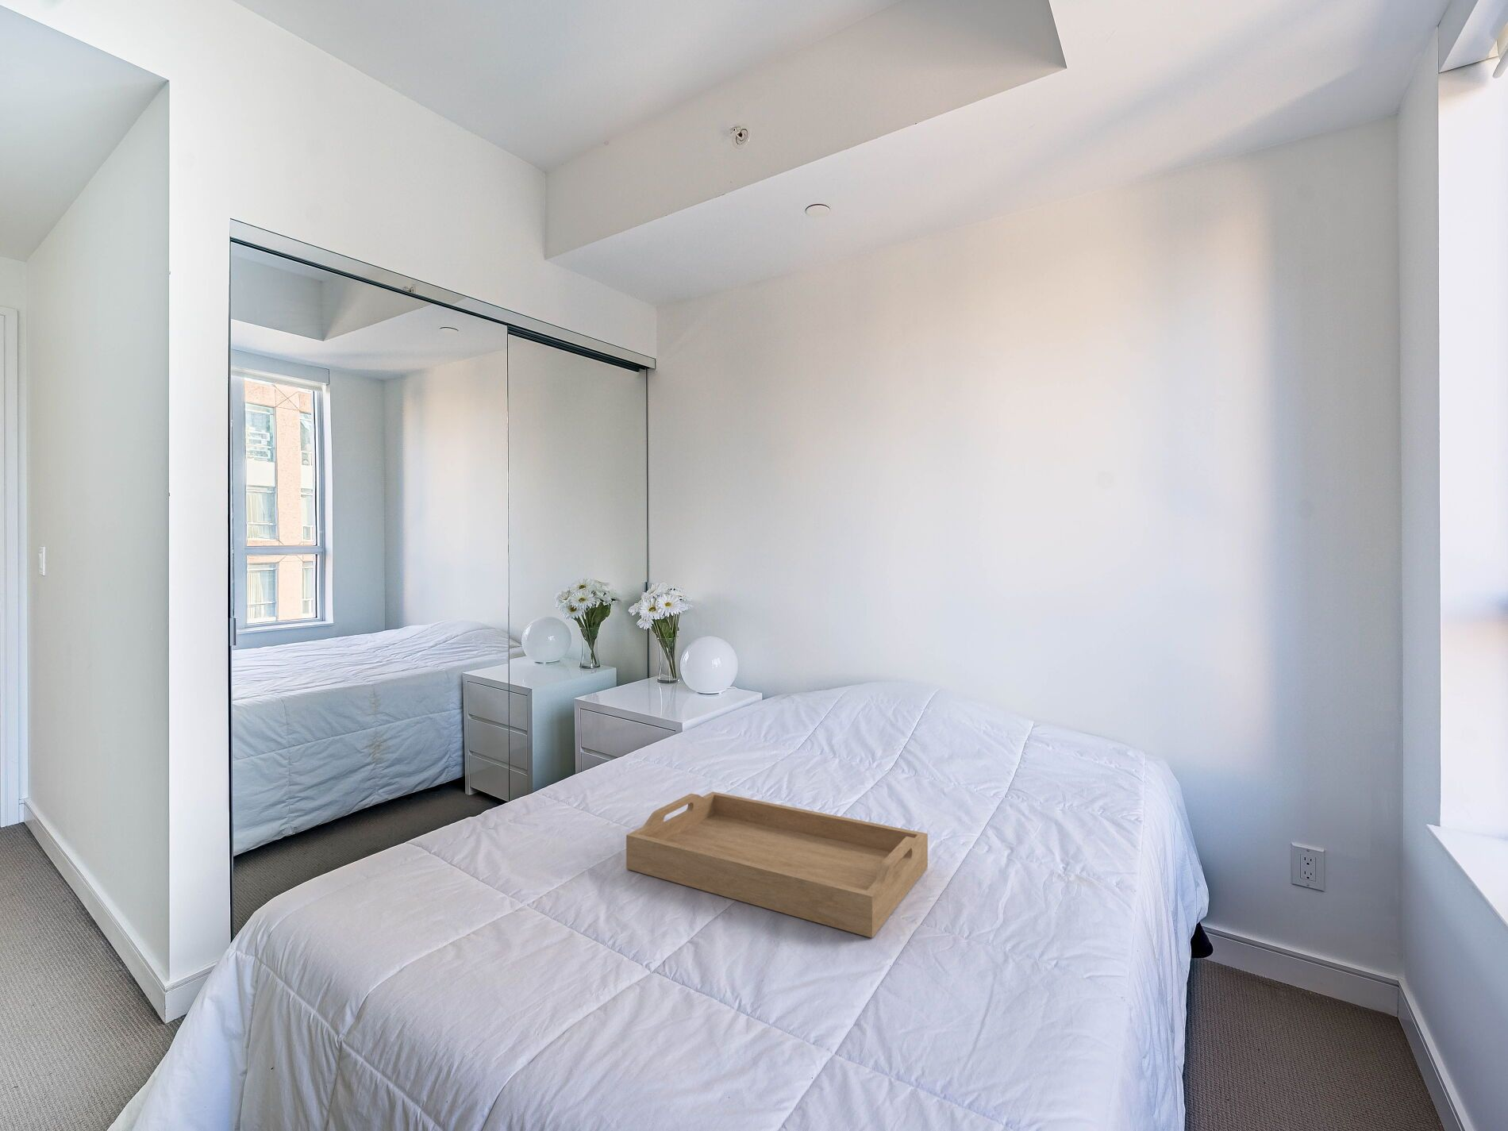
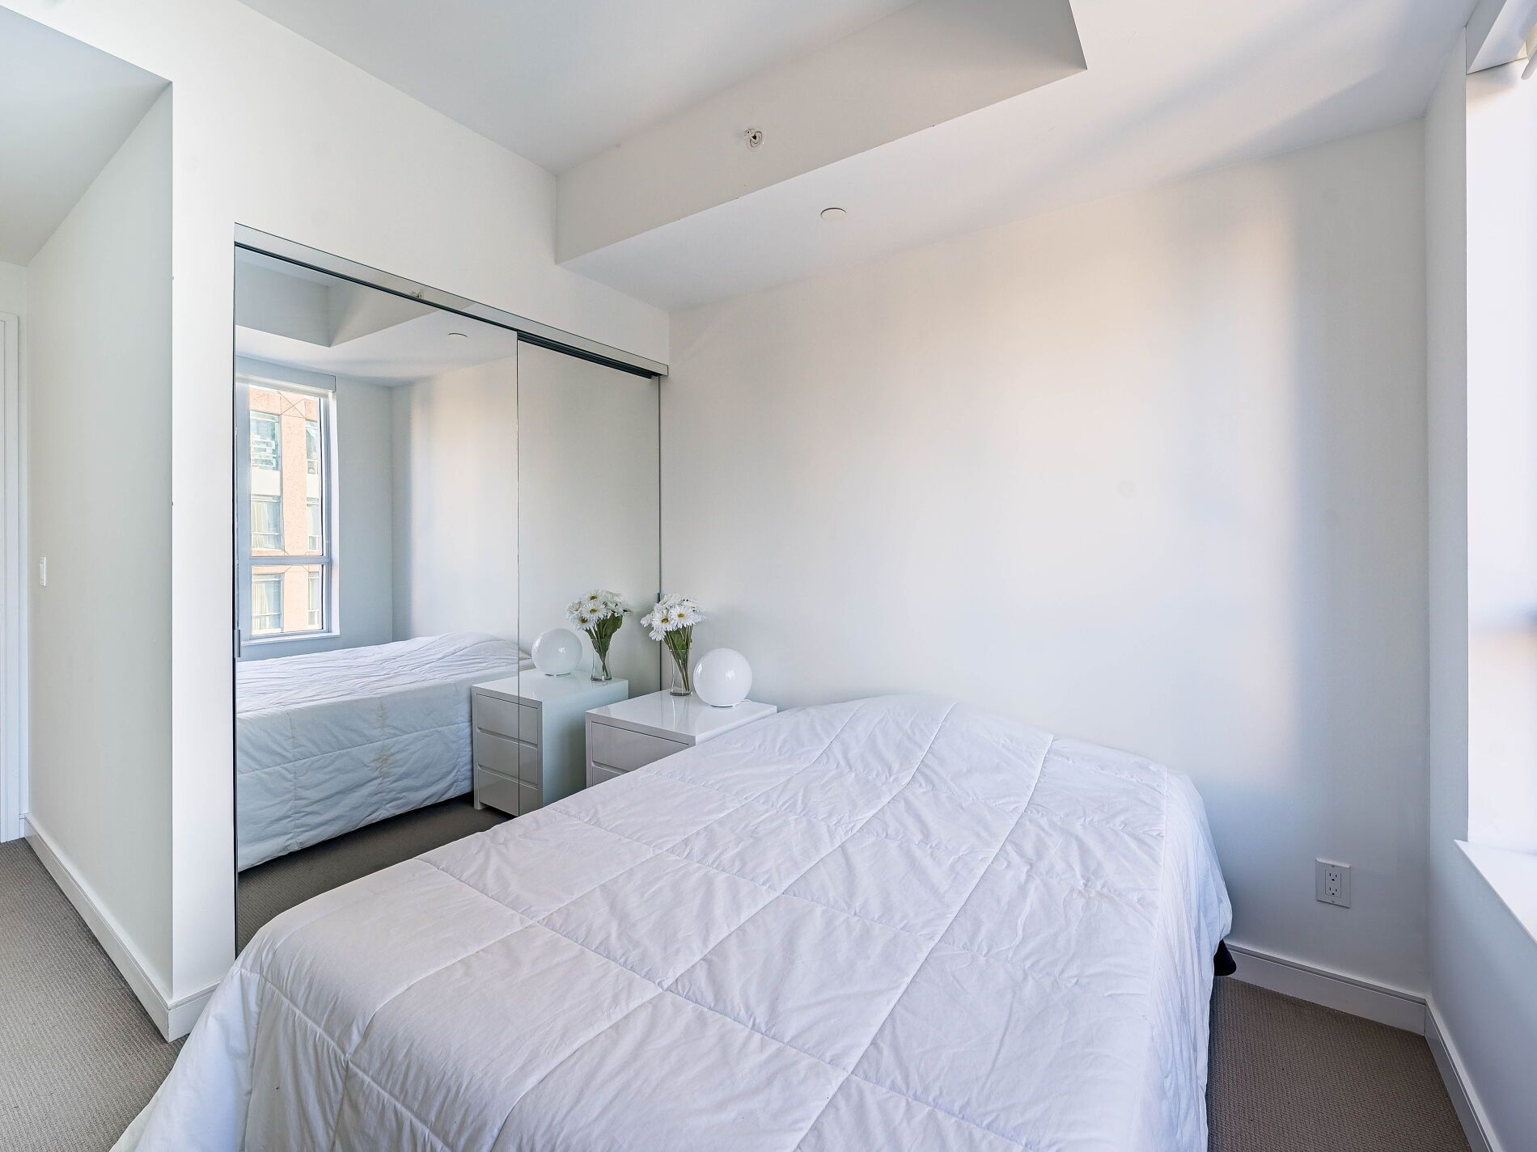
- serving tray (777, 845)
